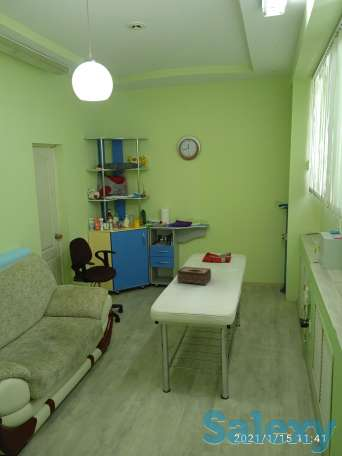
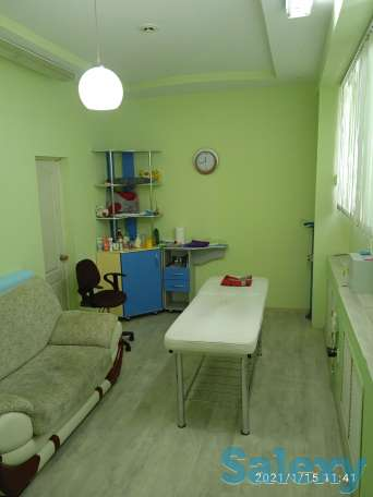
- tissue box (194, 275)
